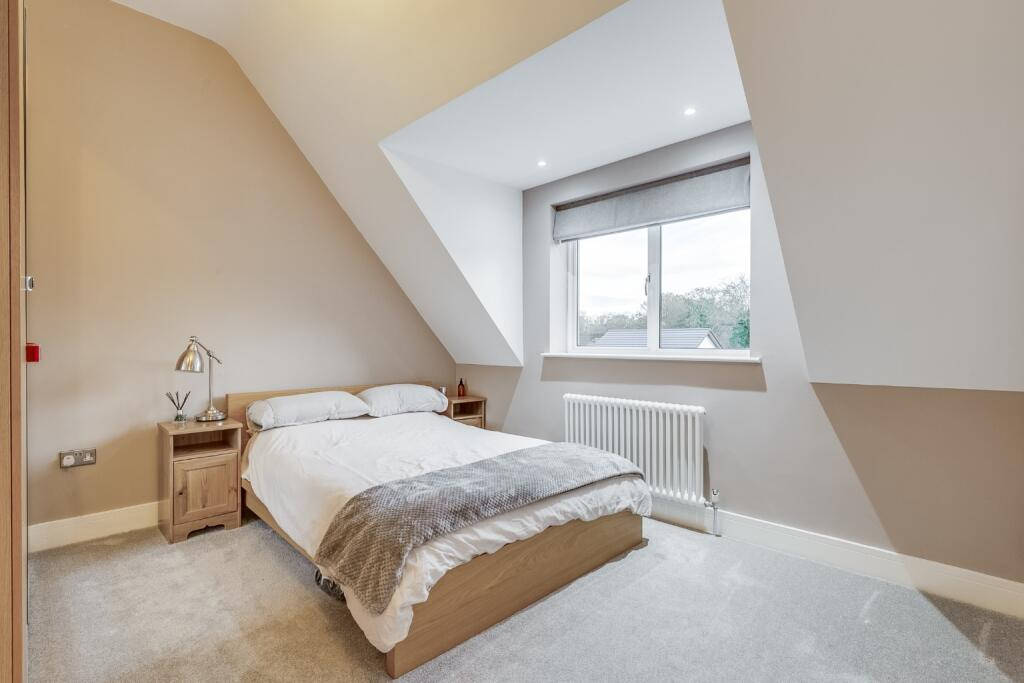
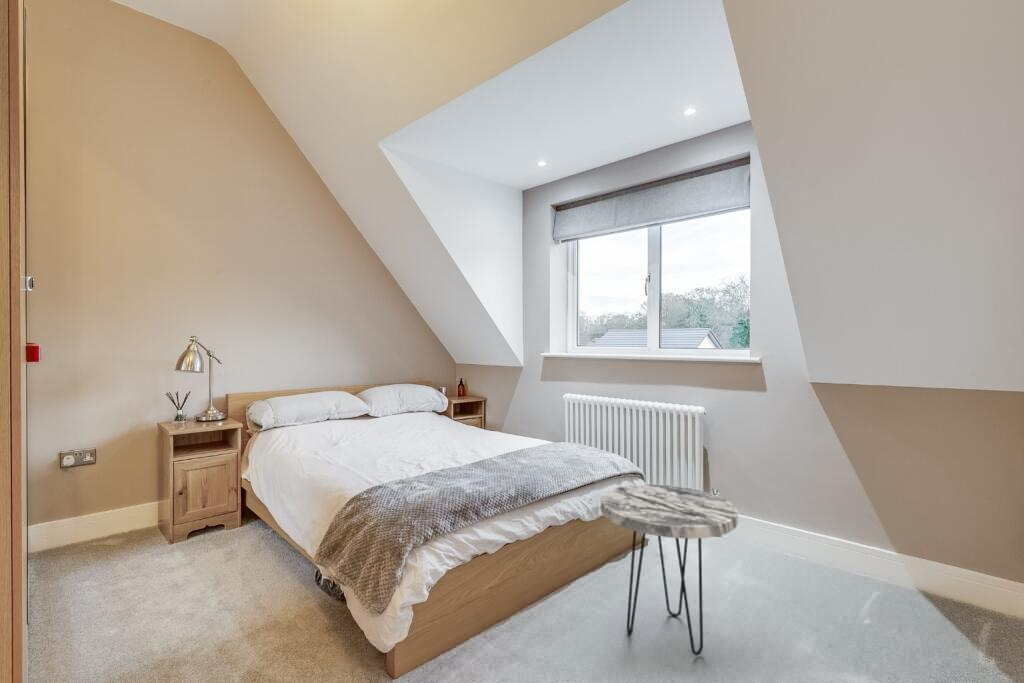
+ side table (664, 568)
